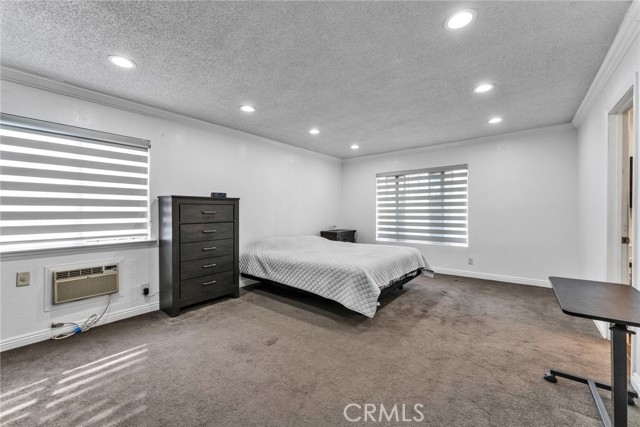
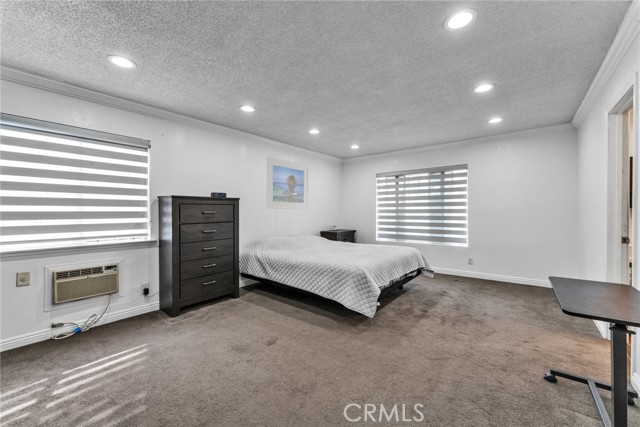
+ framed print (289, 185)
